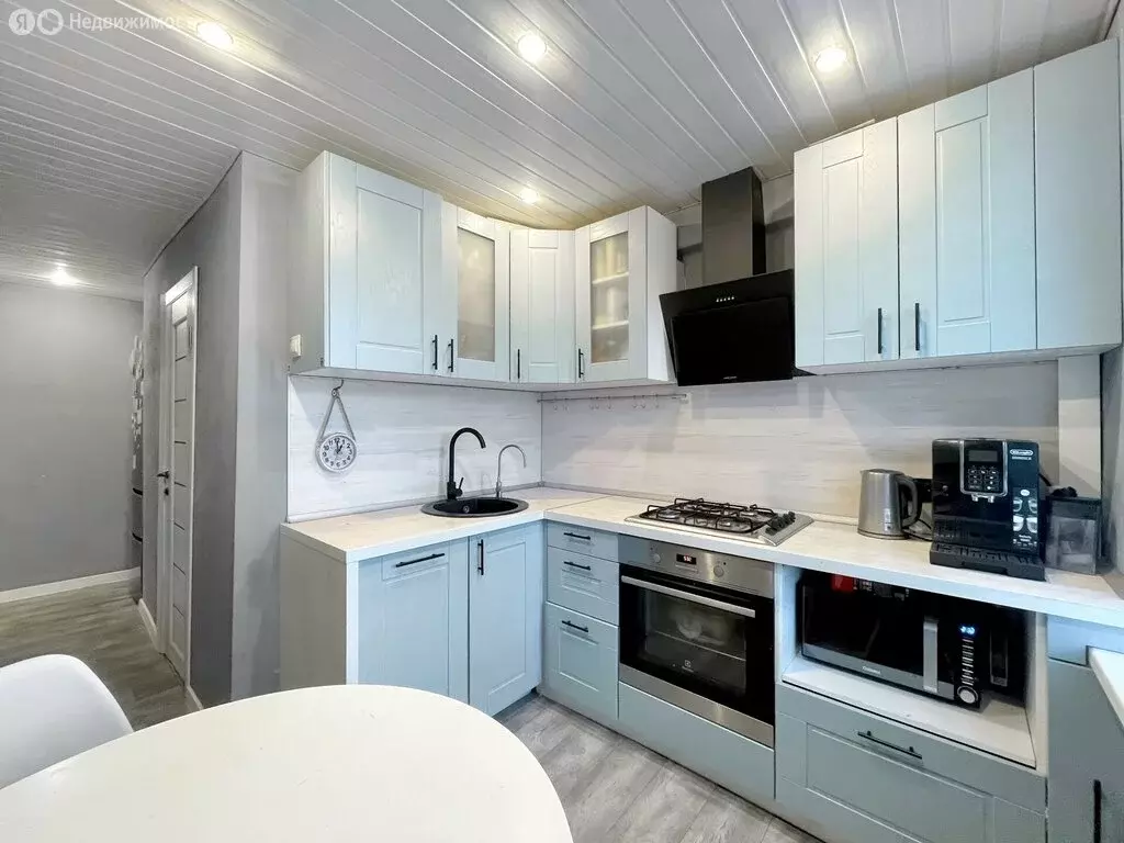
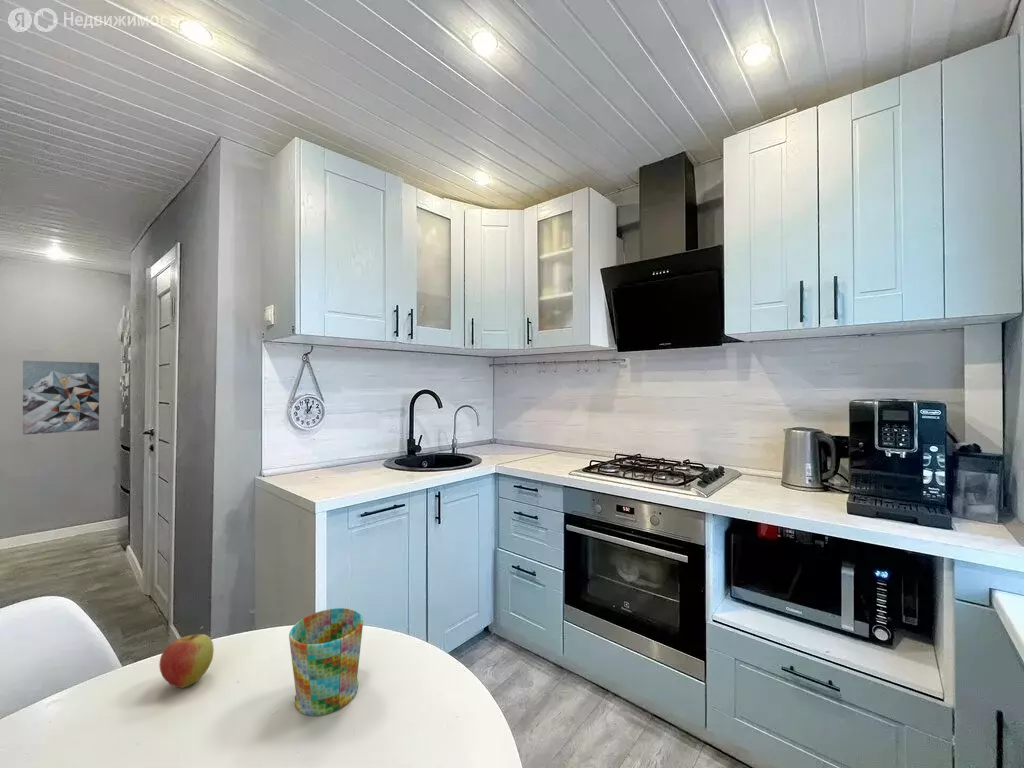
+ wall art (62, 396)
+ apple (187, 658)
+ mug (332, 653)
